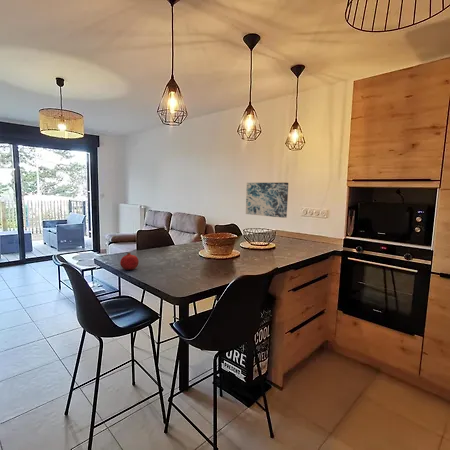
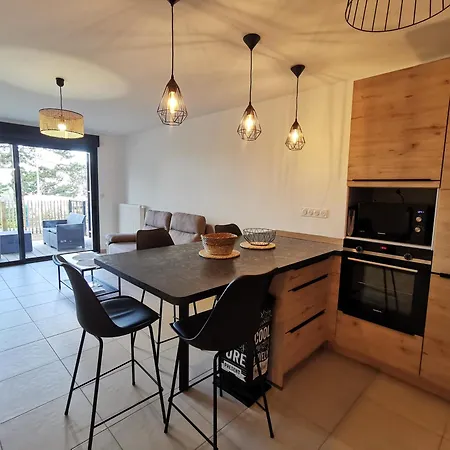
- fruit (129, 260)
- wall art (265, 199)
